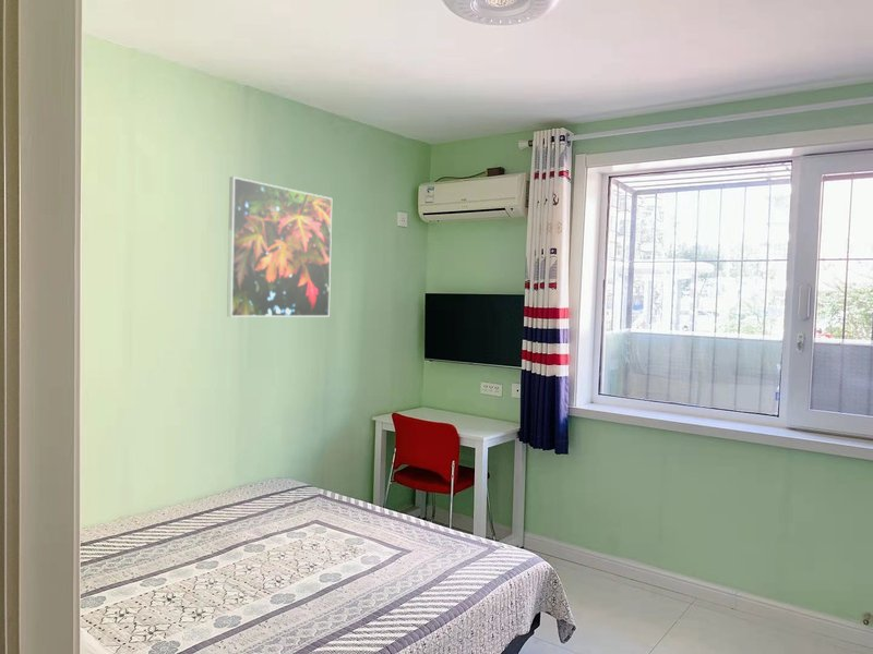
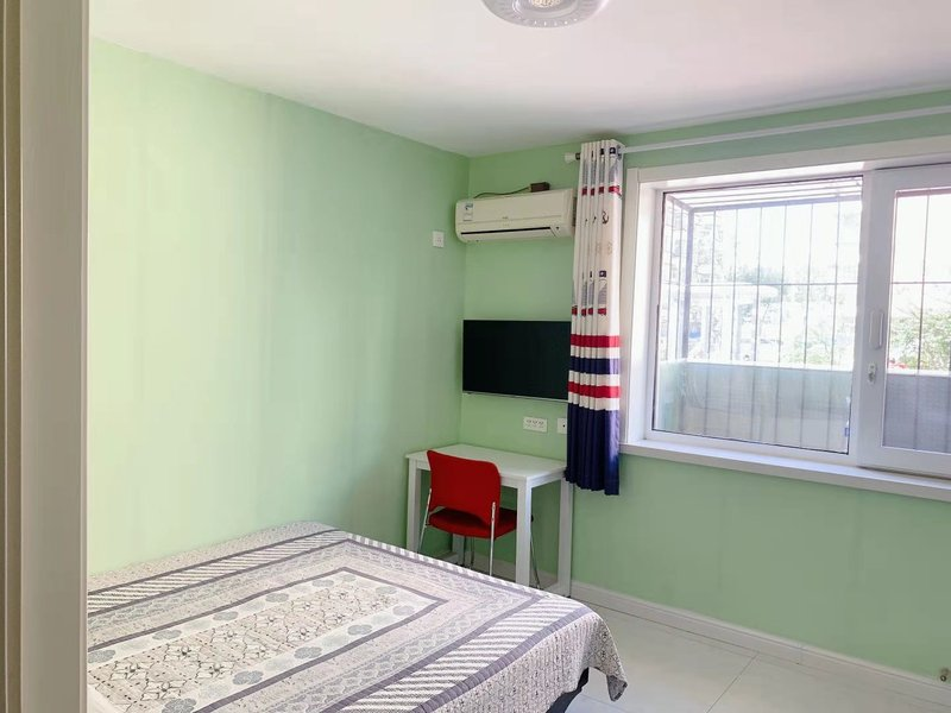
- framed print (283, 253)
